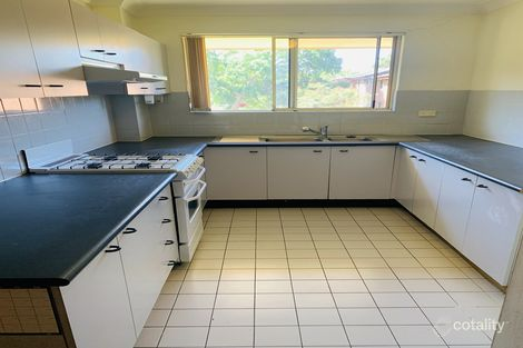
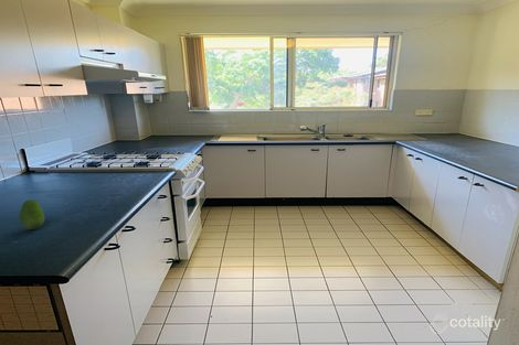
+ fruit (31, 214)
